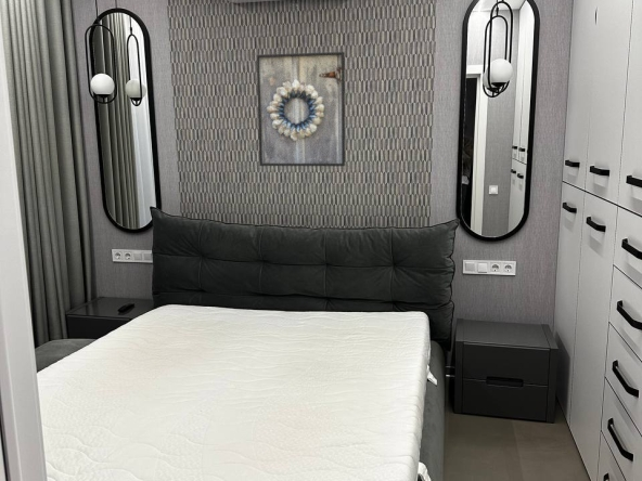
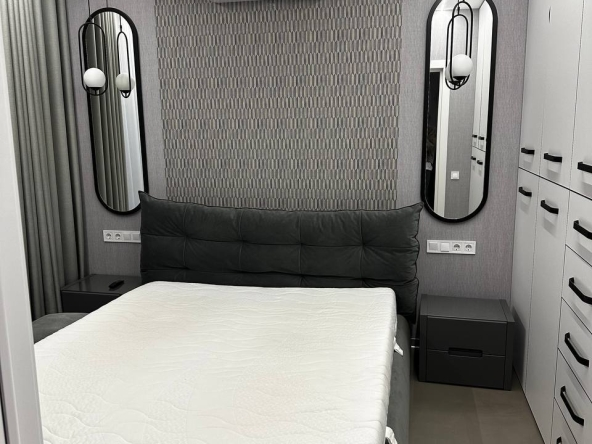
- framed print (300, 110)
